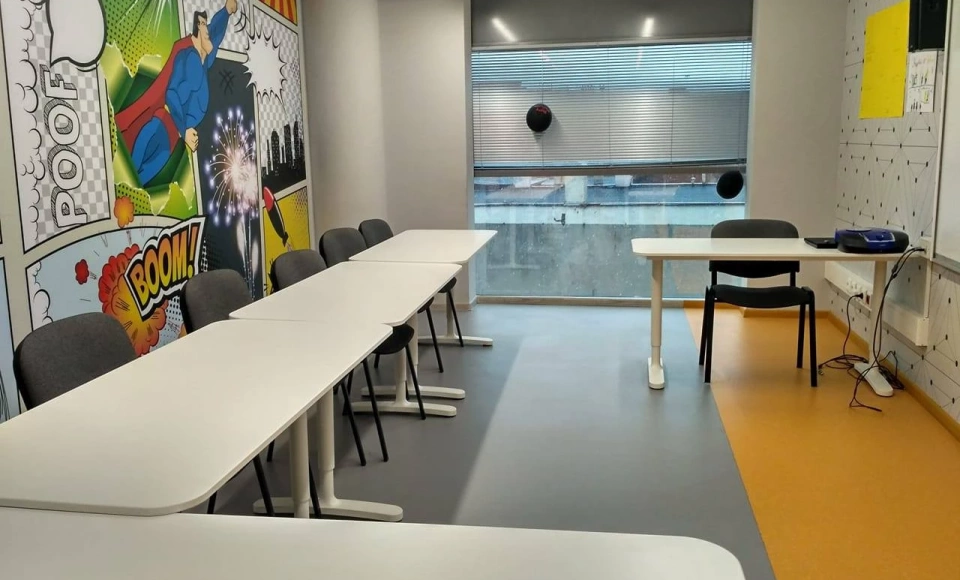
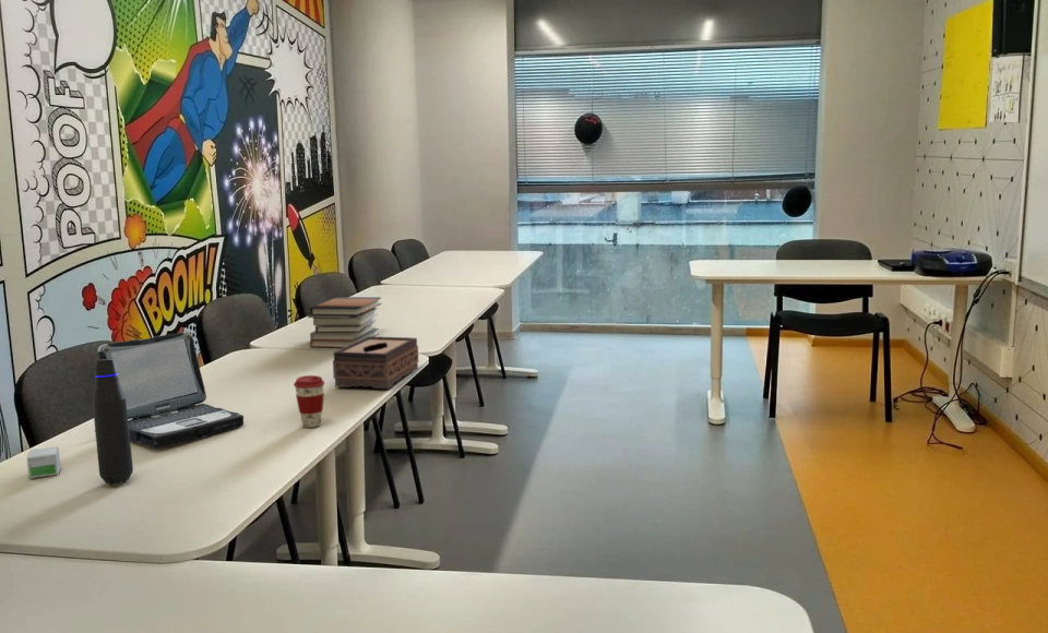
+ book stack (346, 321)
+ water bottle (111, 421)
+ small box (44, 462)
+ coffee cup (310, 401)
+ tissue box (377, 361)
+ laptop (169, 385)
